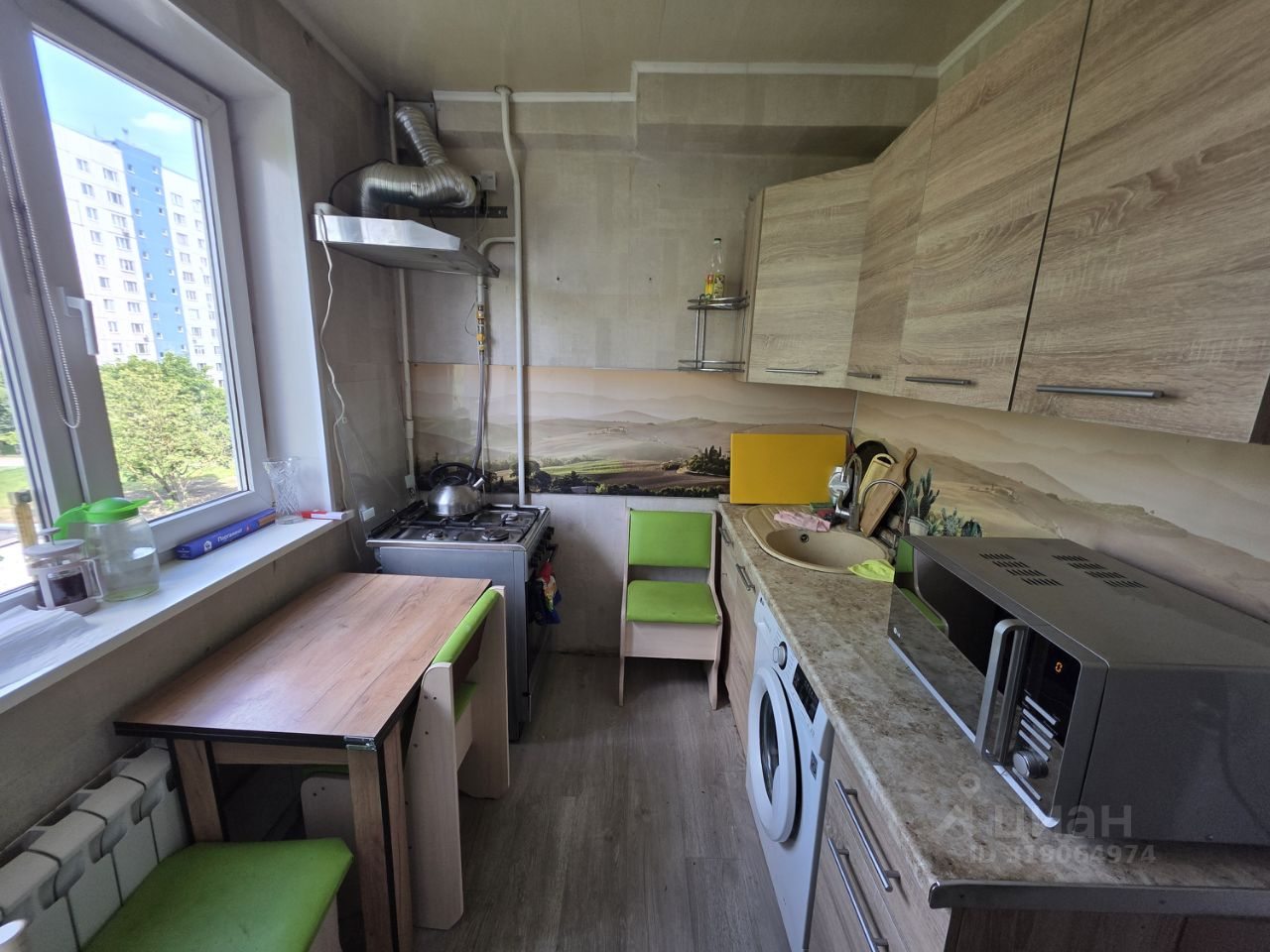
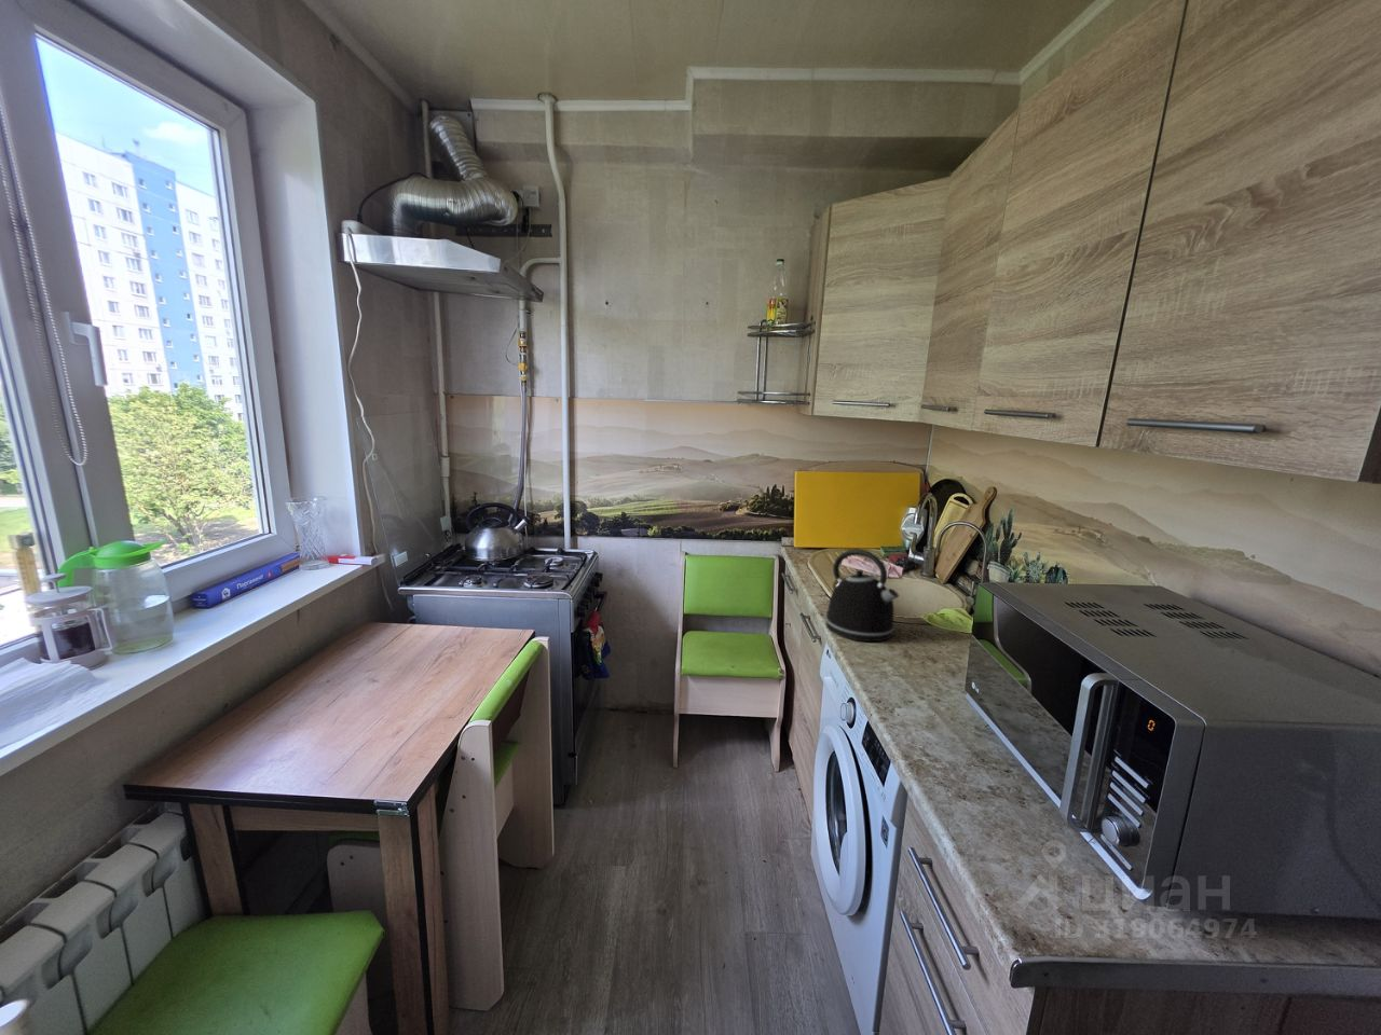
+ kettle (862, 589)
